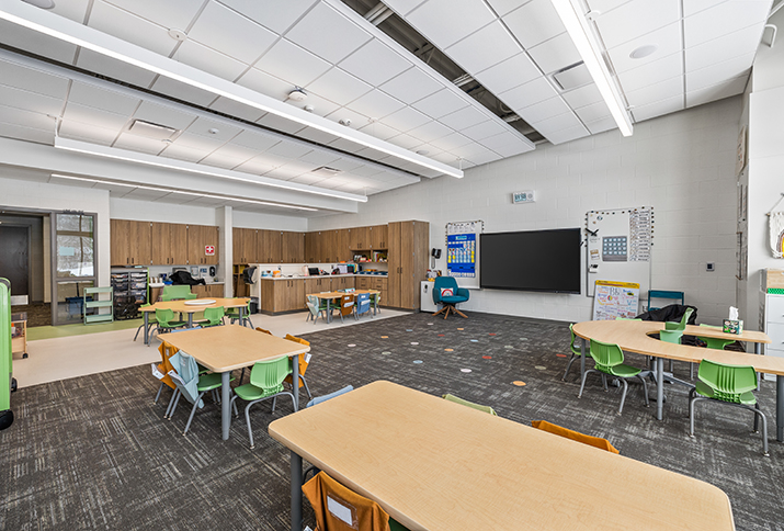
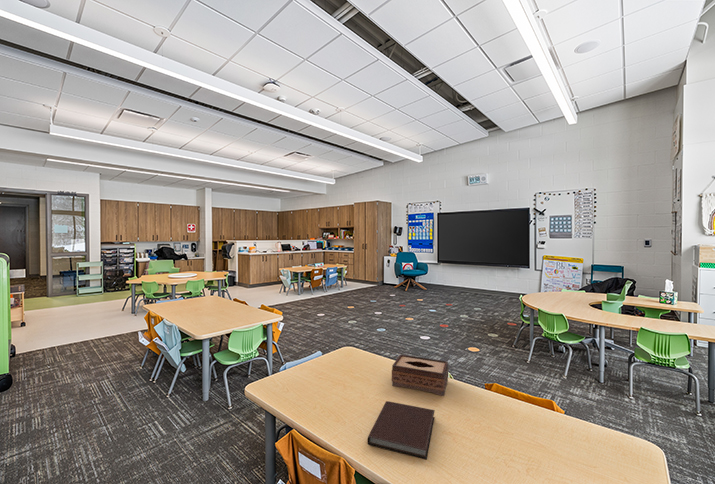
+ notebook (403, 426)
+ tissue box (420, 373)
